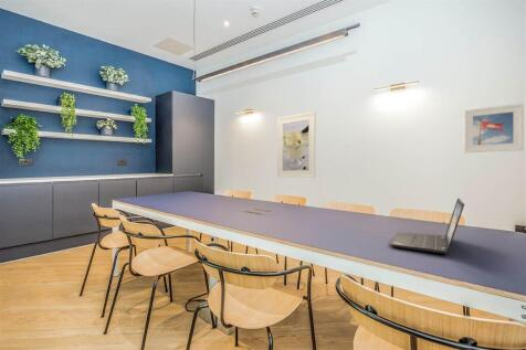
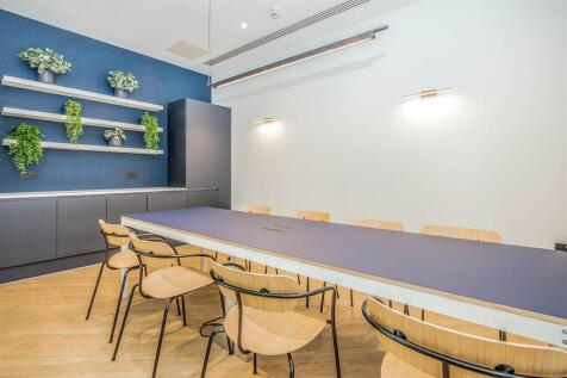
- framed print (492, 129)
- laptop (425, 234)
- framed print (295, 146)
